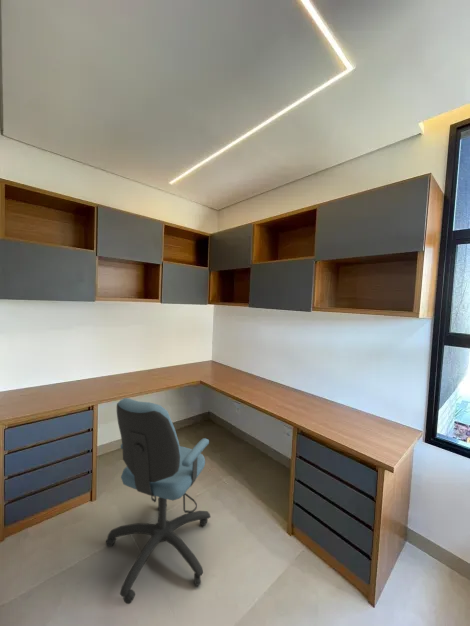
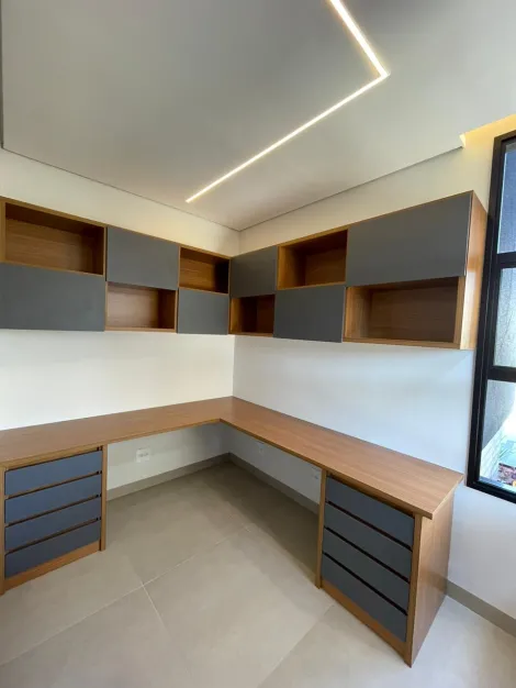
- office chair (160, 470)
